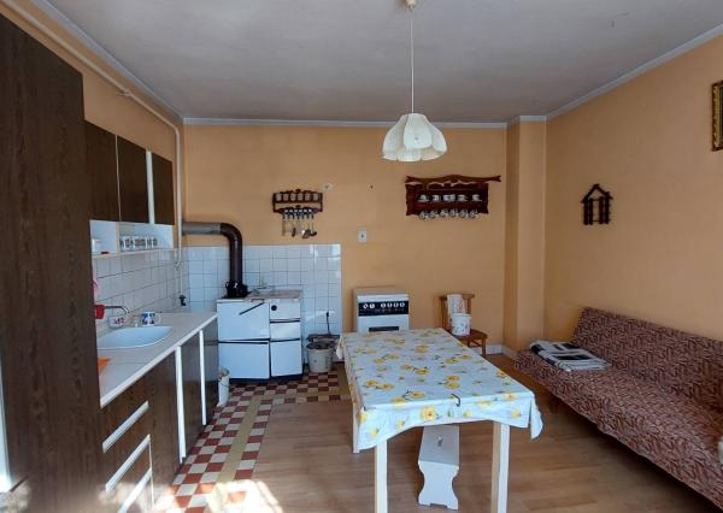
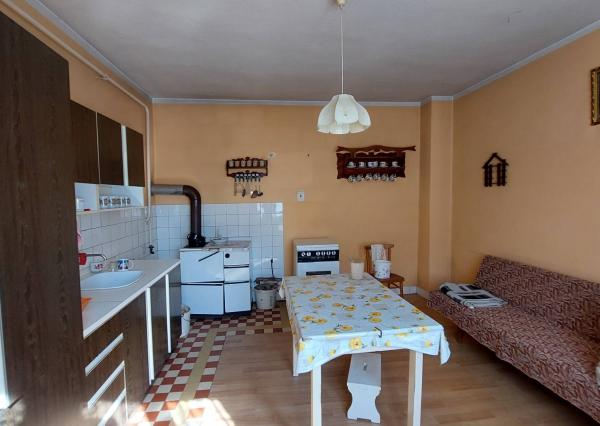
+ utensil holder (357, 266)
